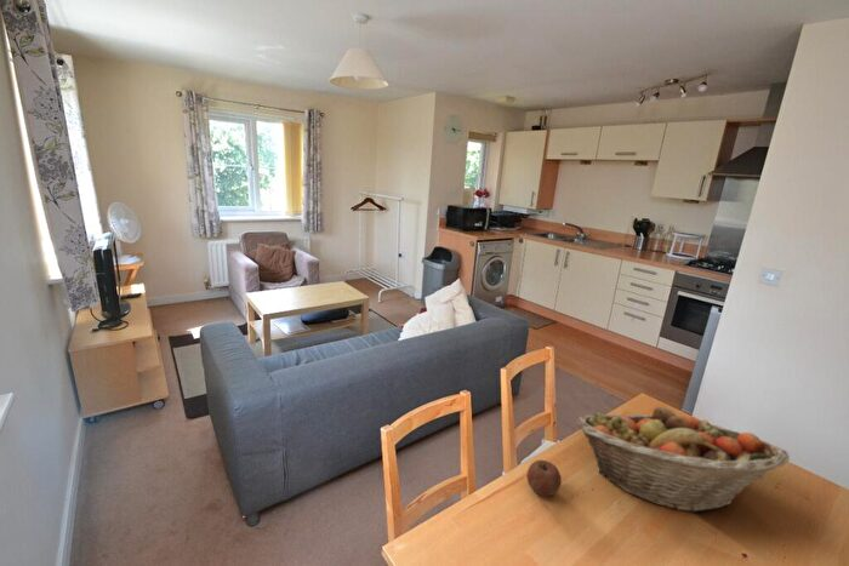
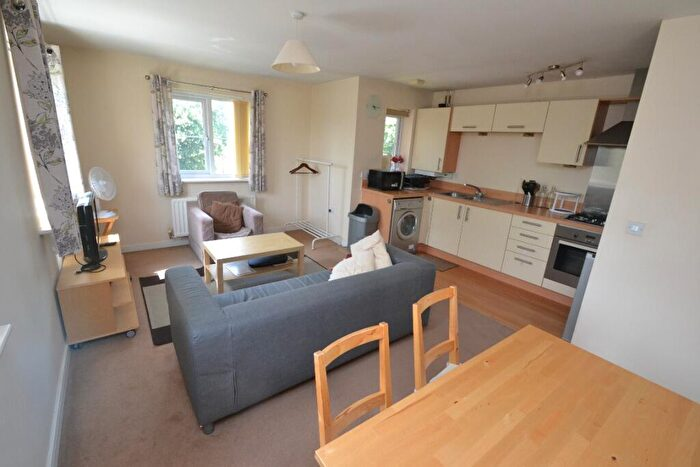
- fruit basket (669, 447)
- apple (543, 476)
